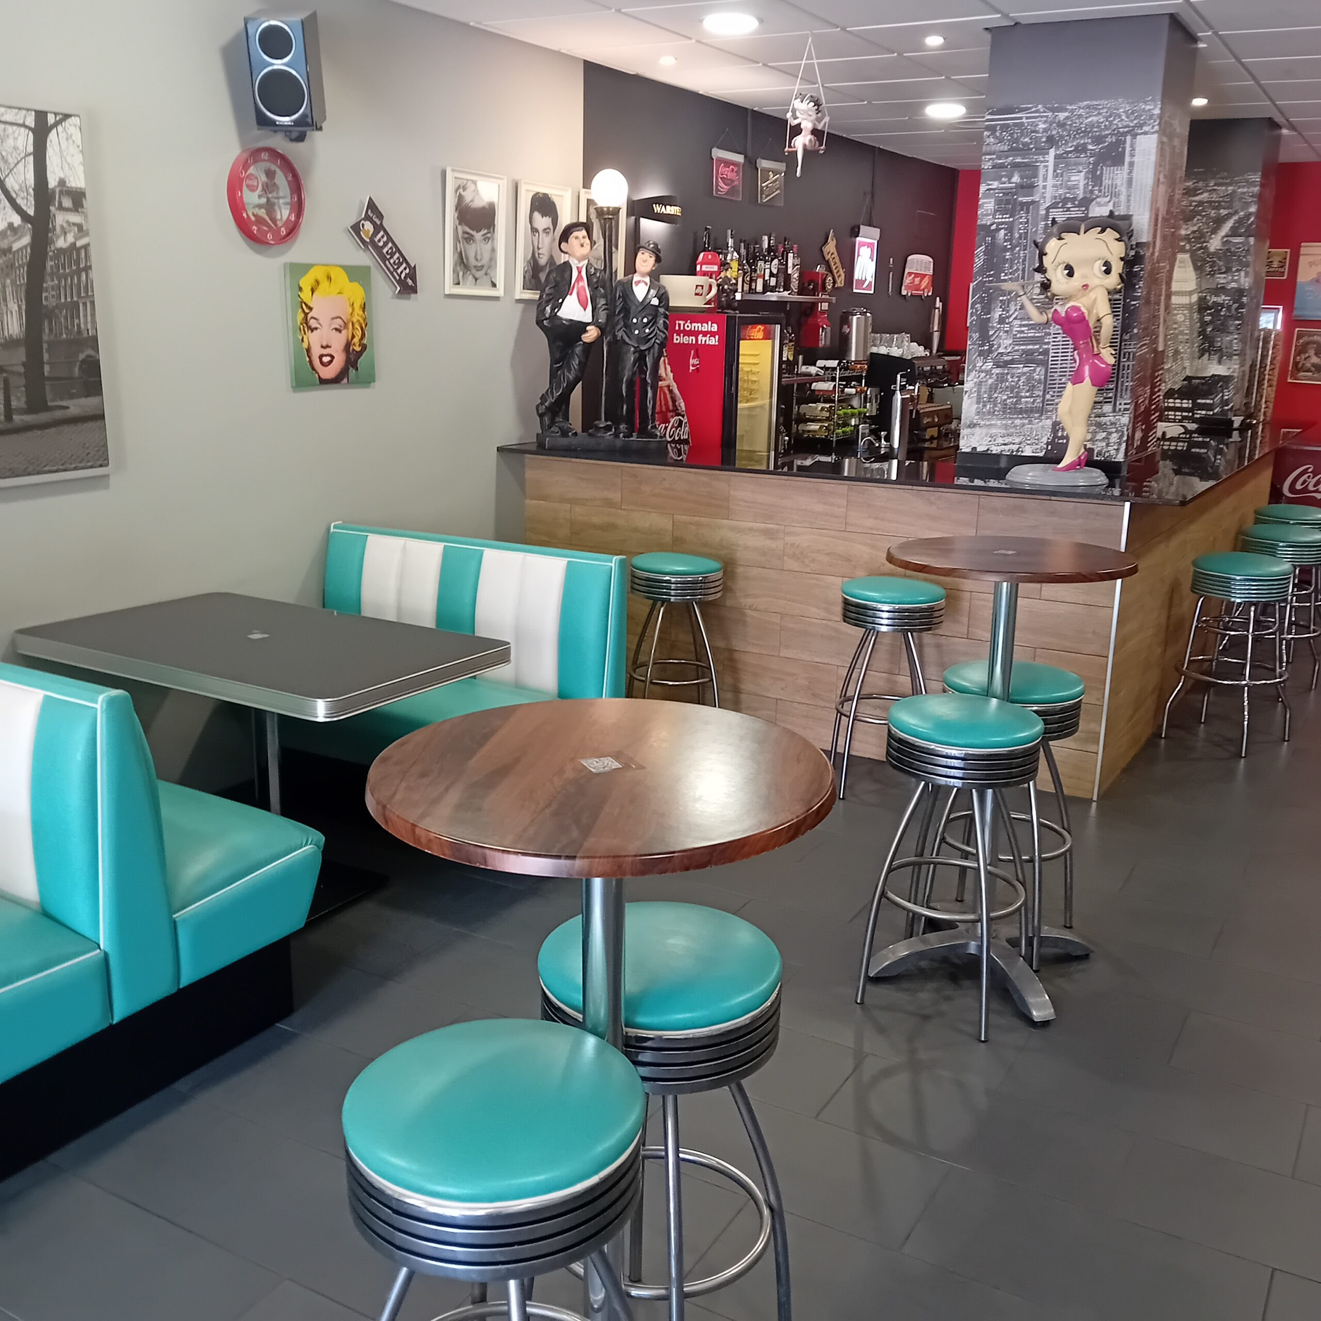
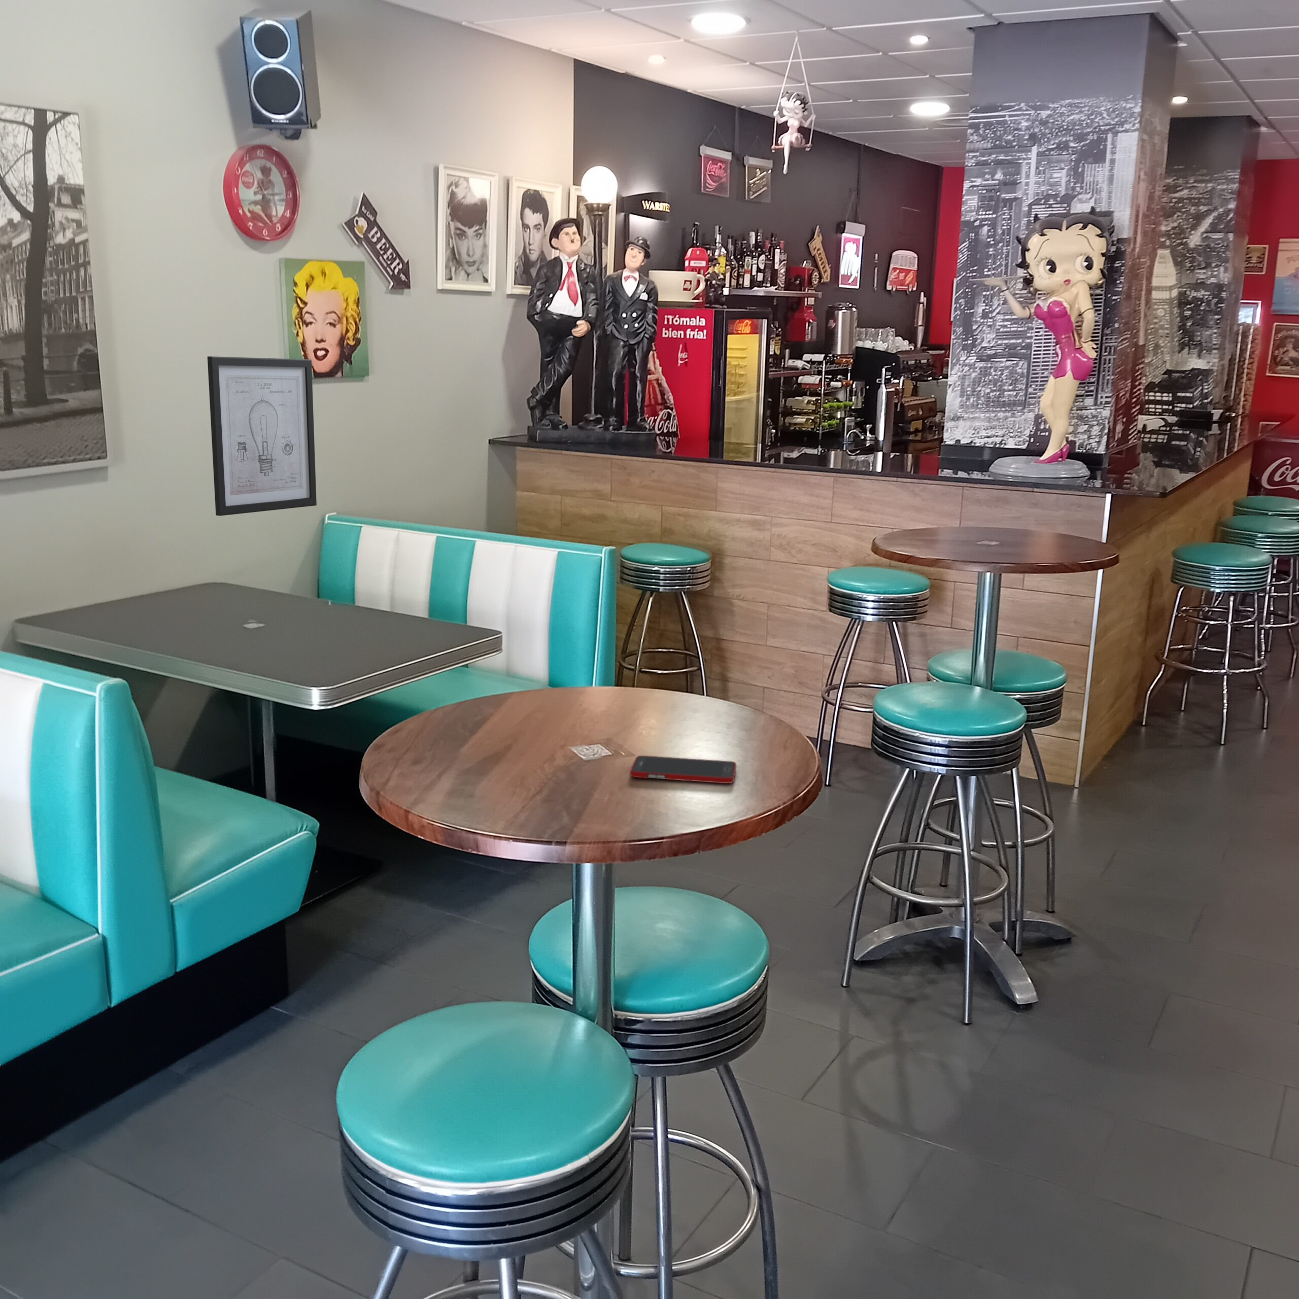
+ cell phone (684, 770)
+ wall art (265, 435)
